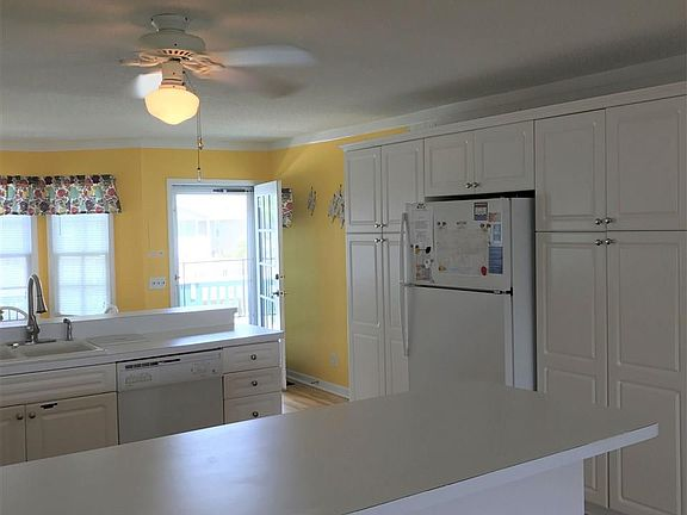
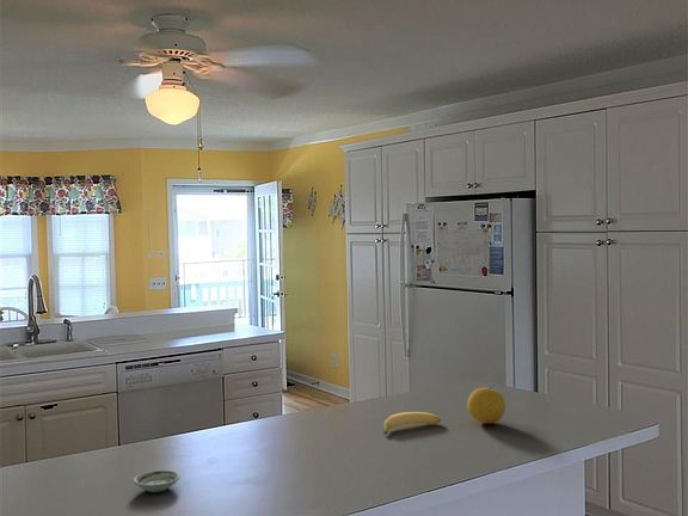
+ fruit (486, 405)
+ banana (410, 420)
+ saucer (156, 483)
